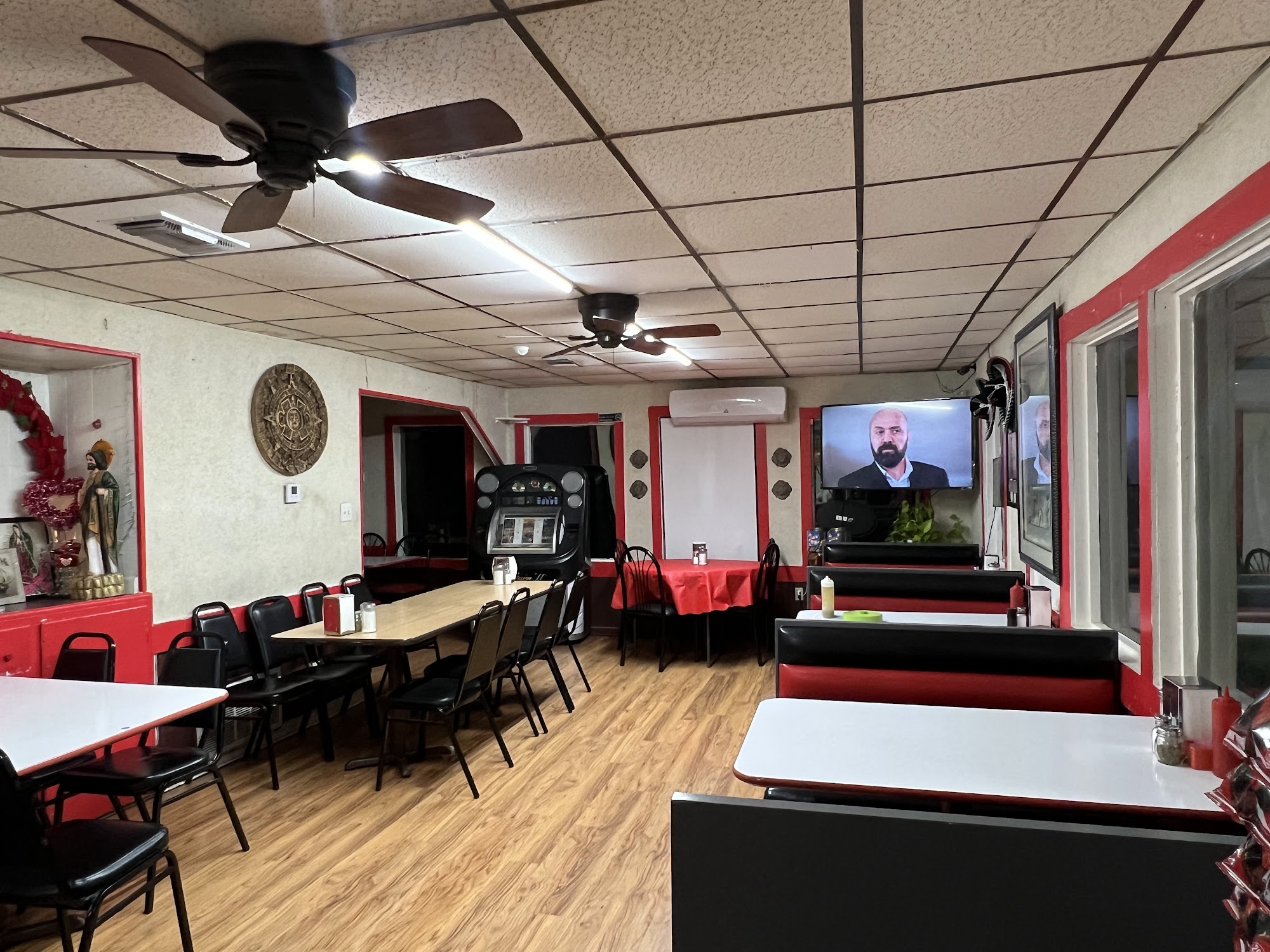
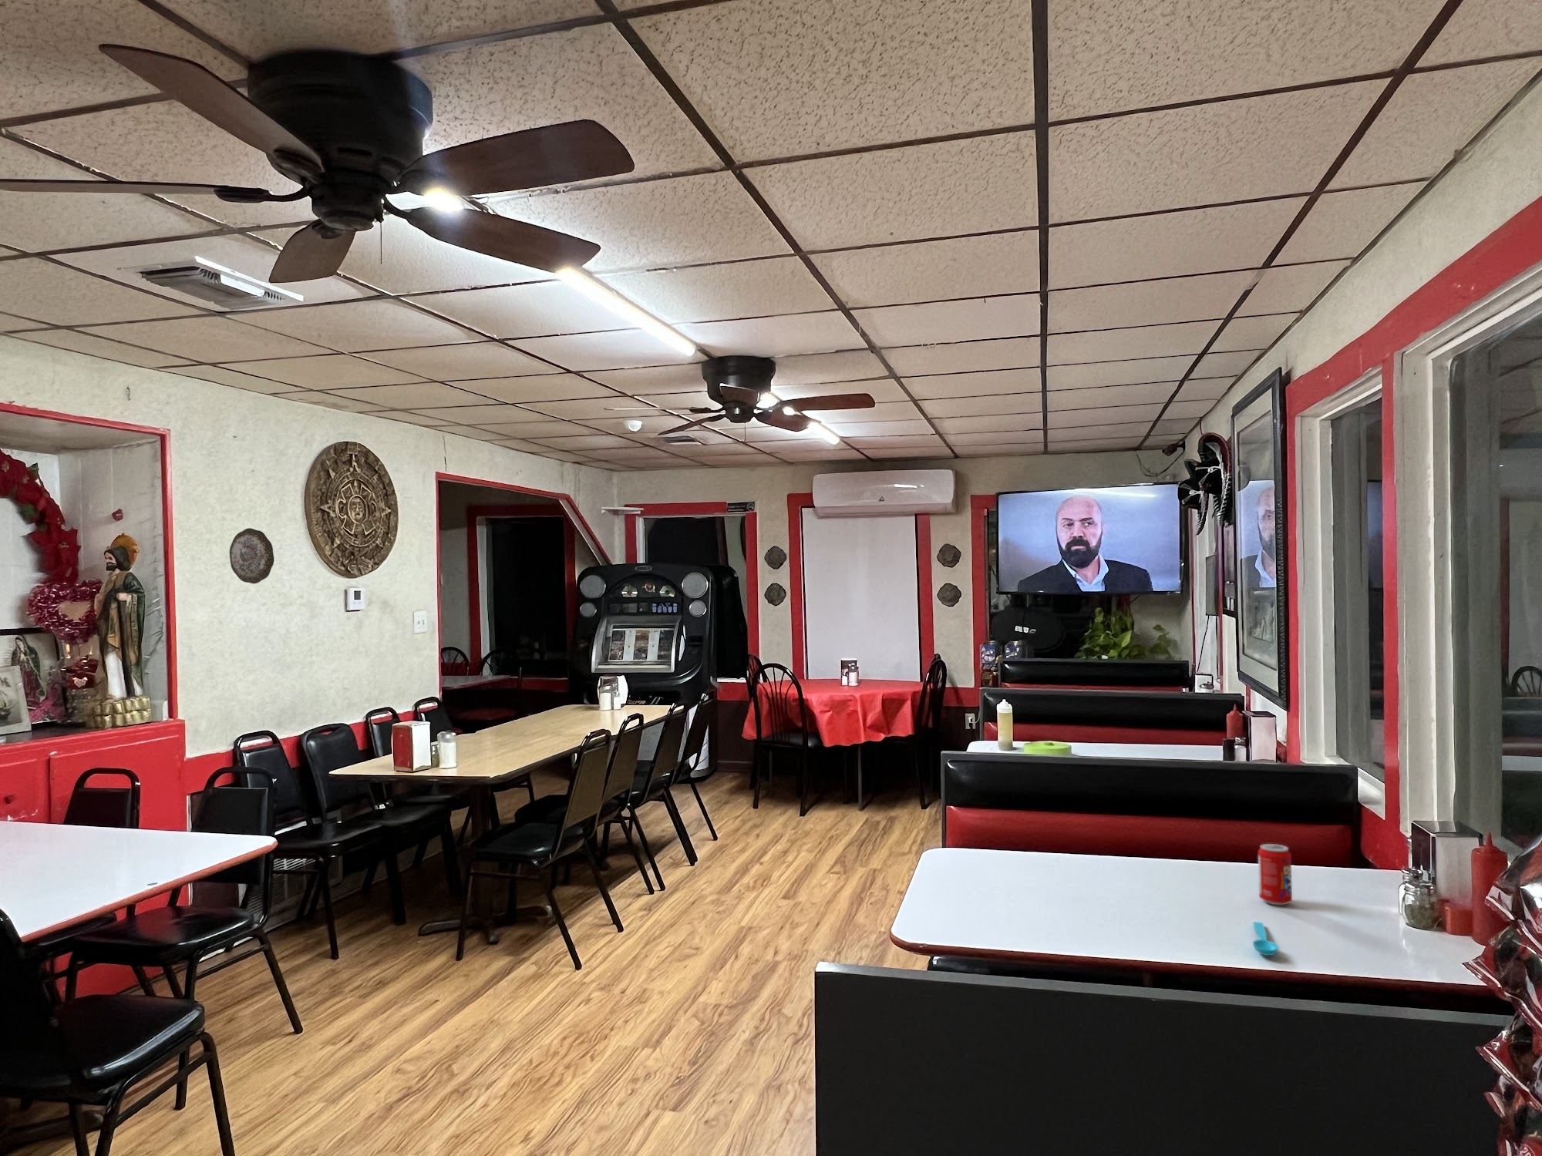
+ spoon (1262, 935)
+ decorative plate (250, 556)
+ beverage can (1275, 874)
